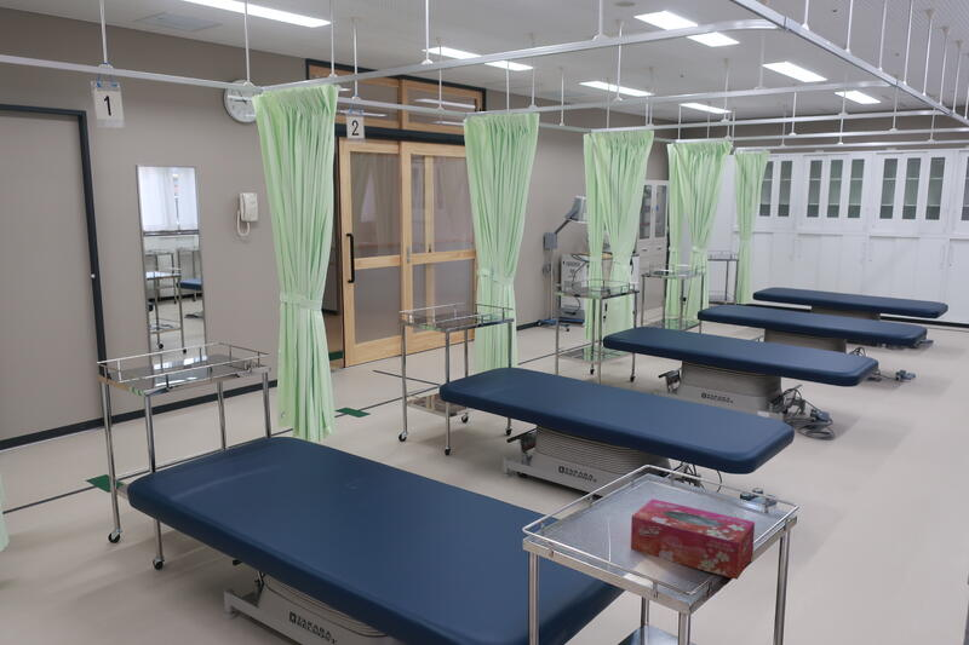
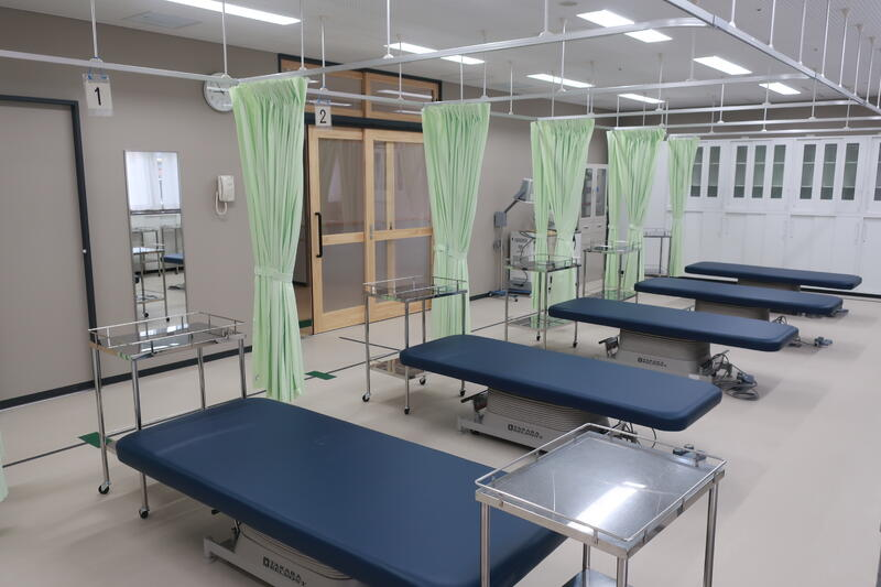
- tissue box (692, 536)
